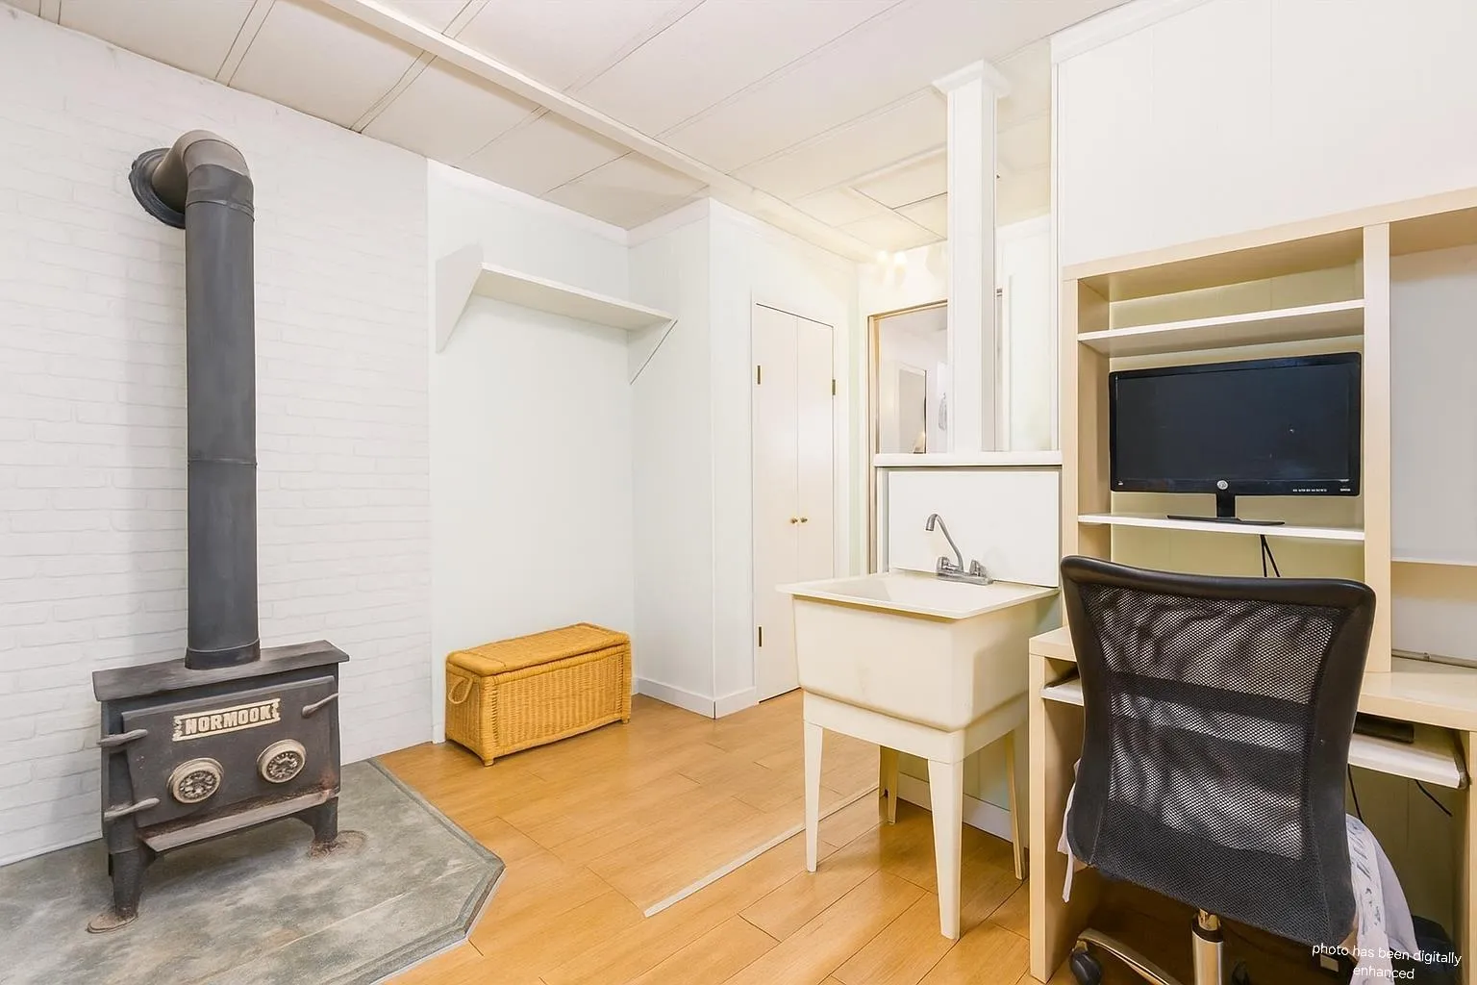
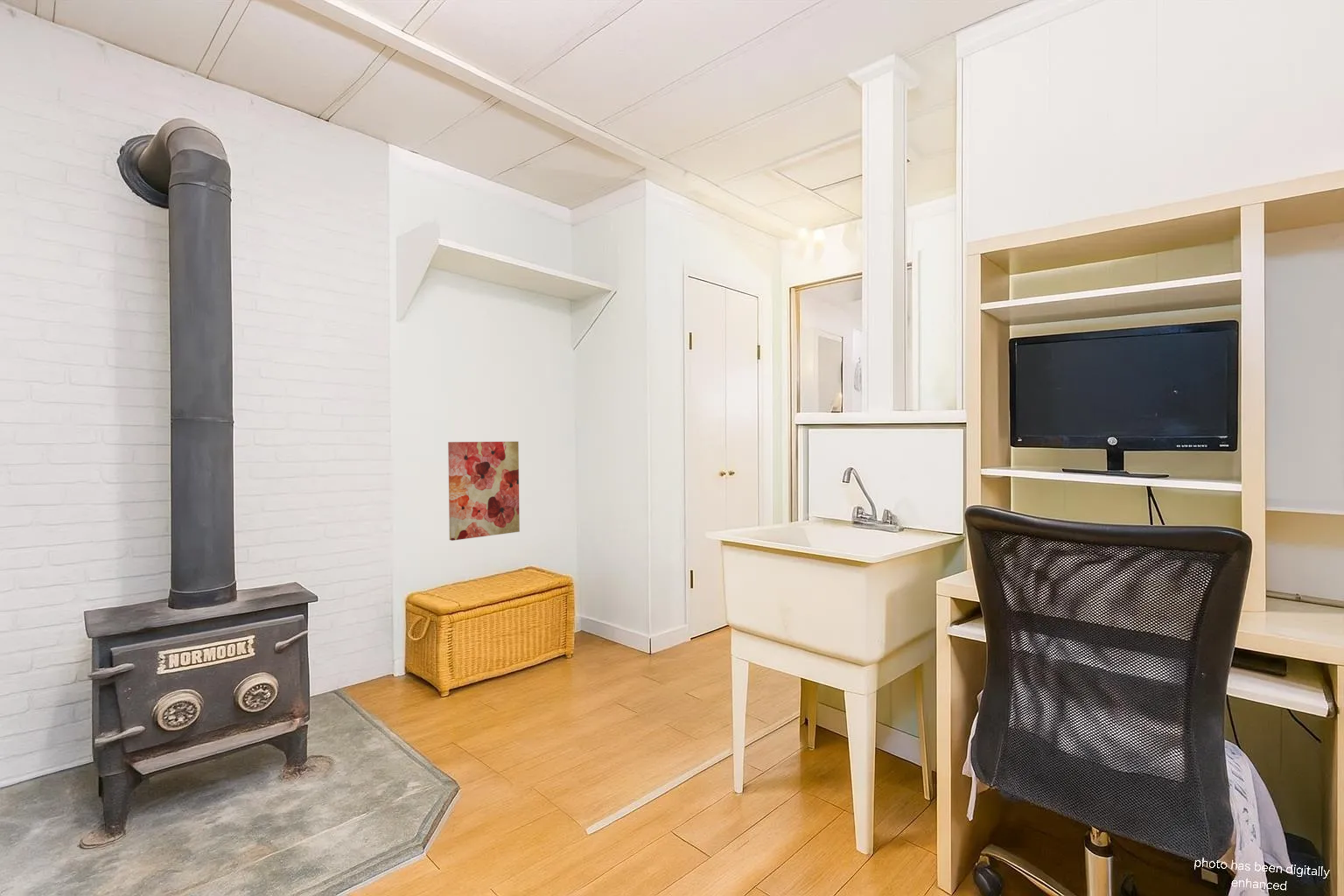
+ wall art (485, 488)
